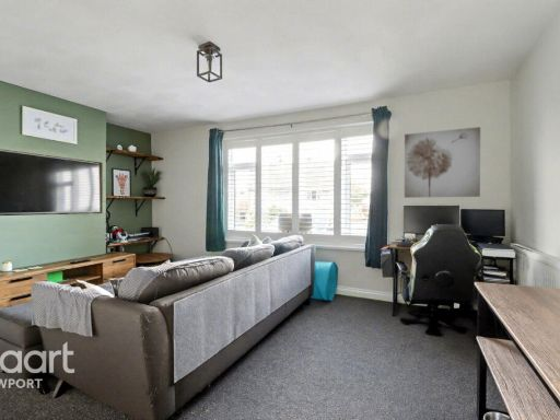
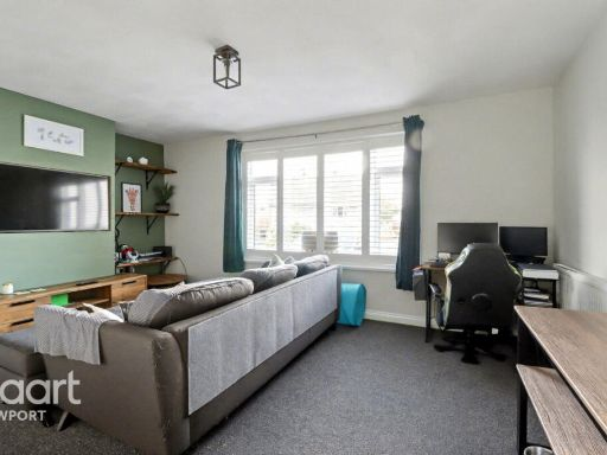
- wall art (440, 164)
